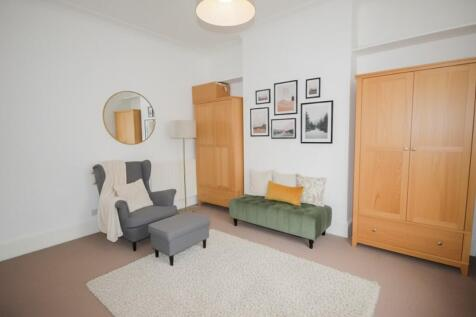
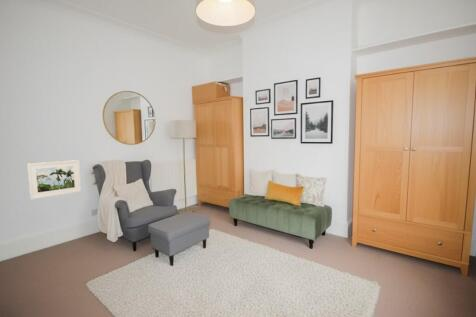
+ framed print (56, 178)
